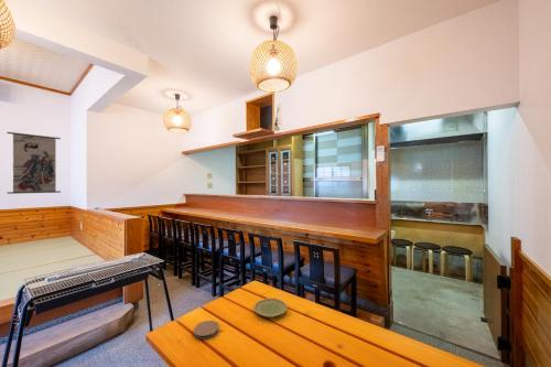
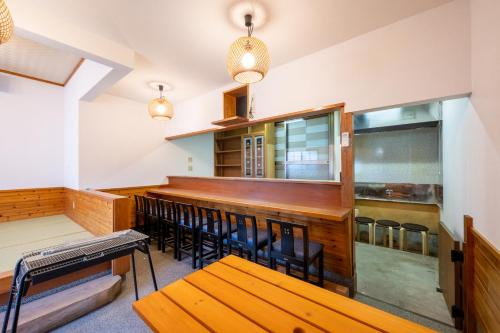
- wall scroll (35, 160)
- plate (270, 309)
- coaster (206, 328)
